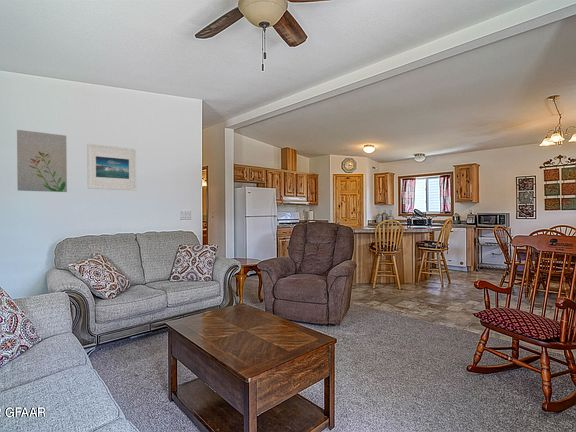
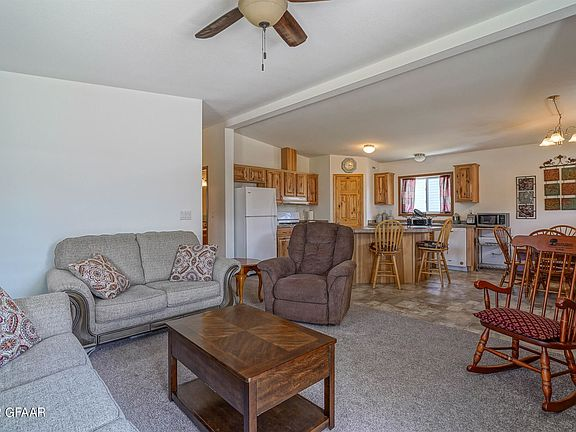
- wall art (42, 162)
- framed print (112, 168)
